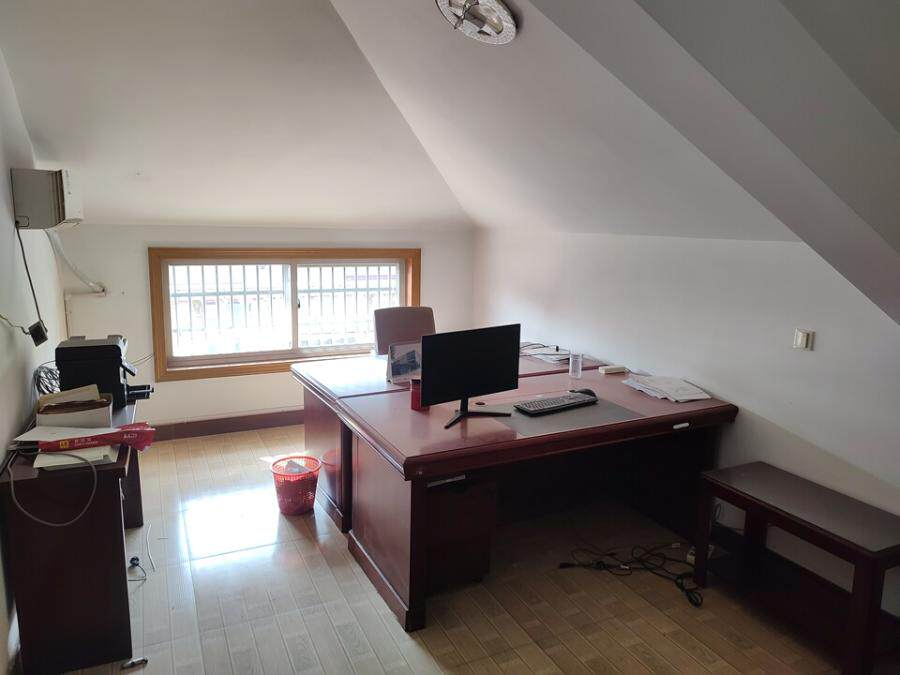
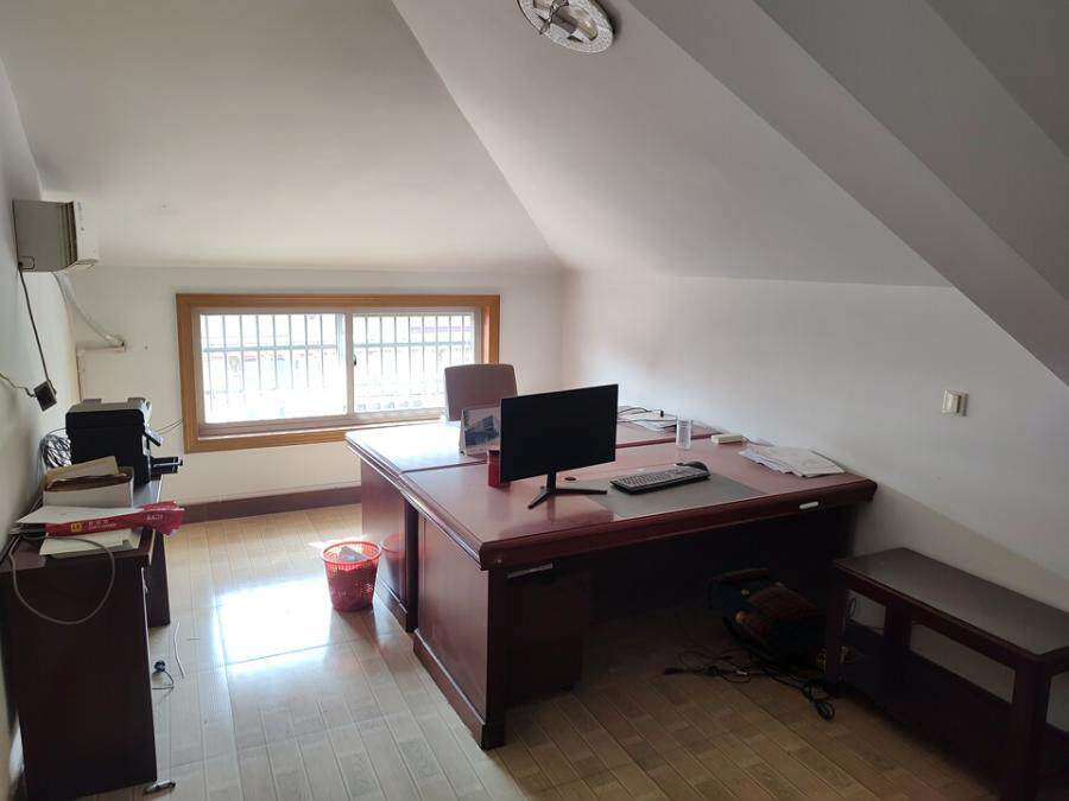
+ satchel (764, 616)
